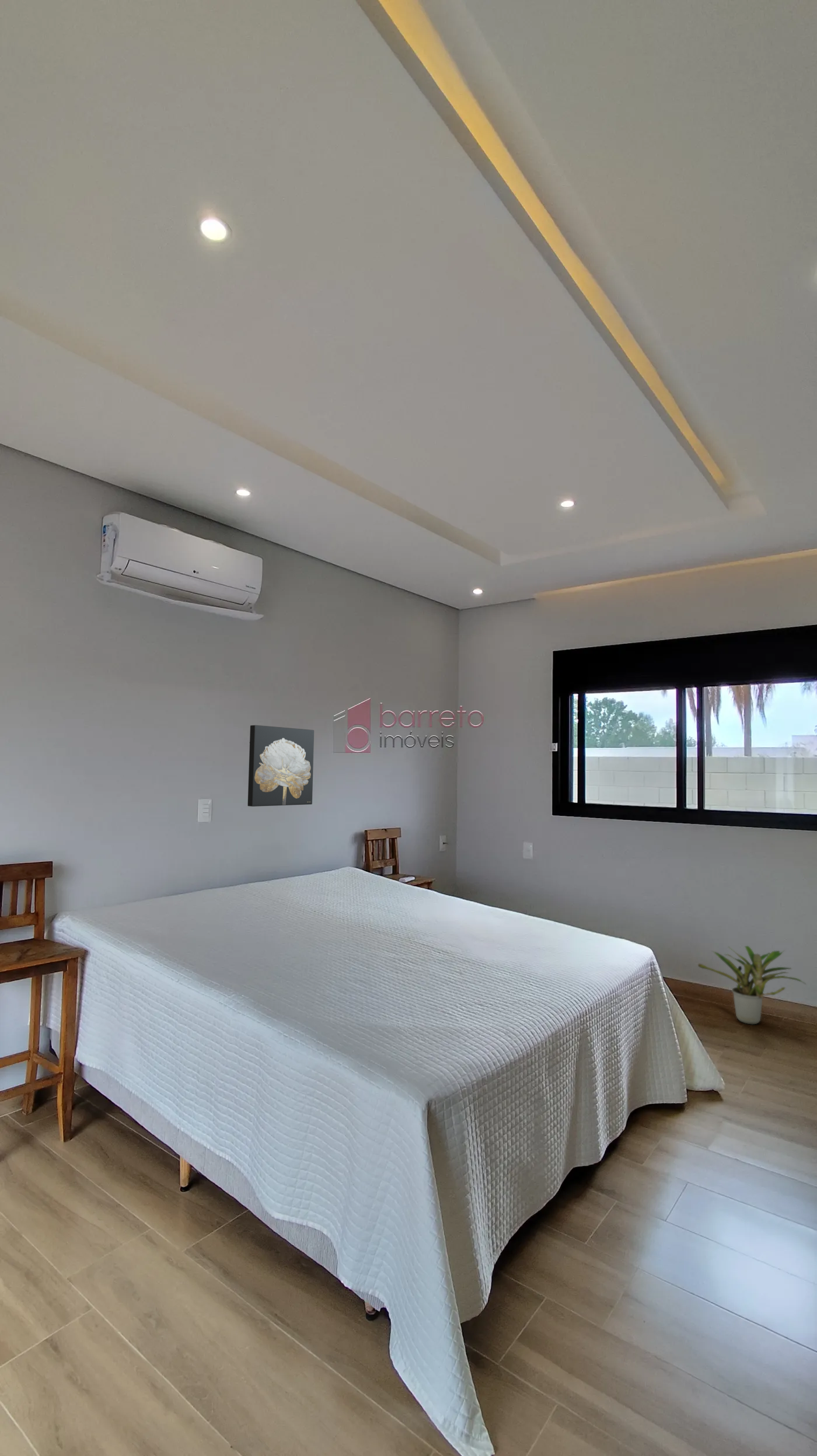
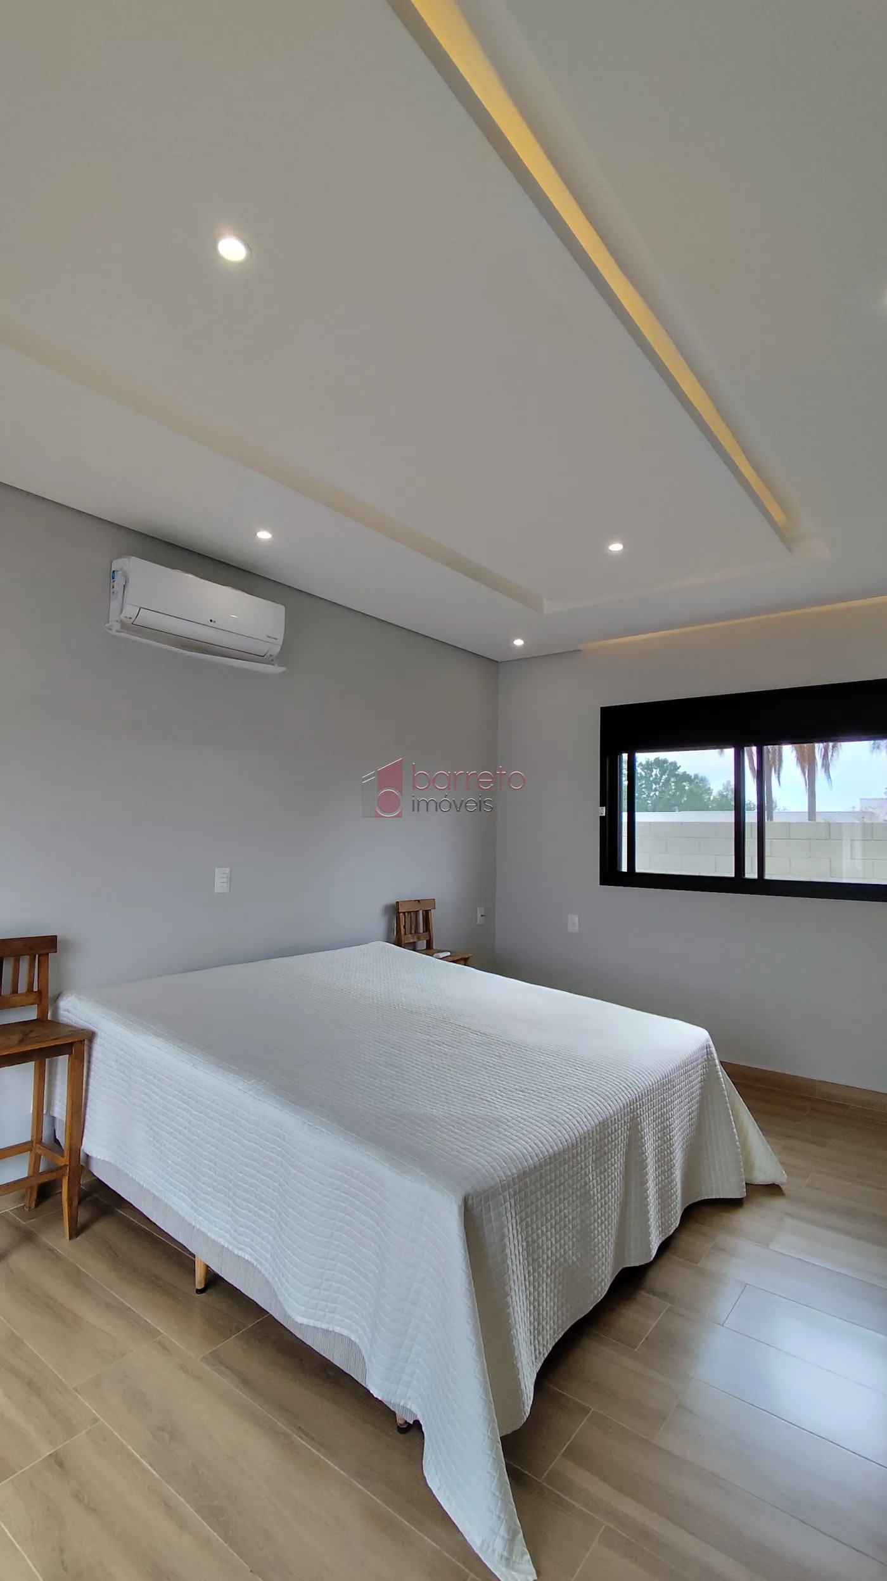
- wall art (282, 766)
- potted plant (752, 983)
